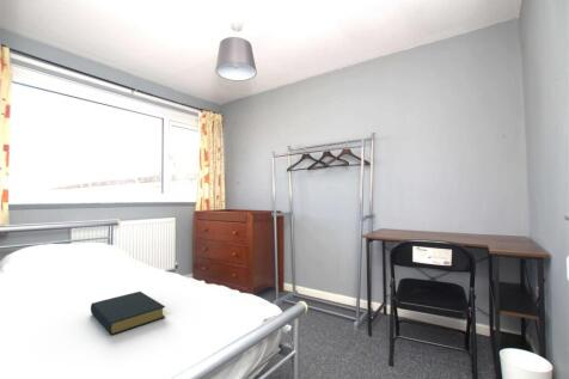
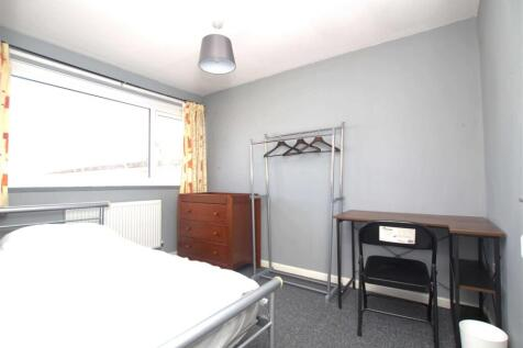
- hardback book (127, 310)
